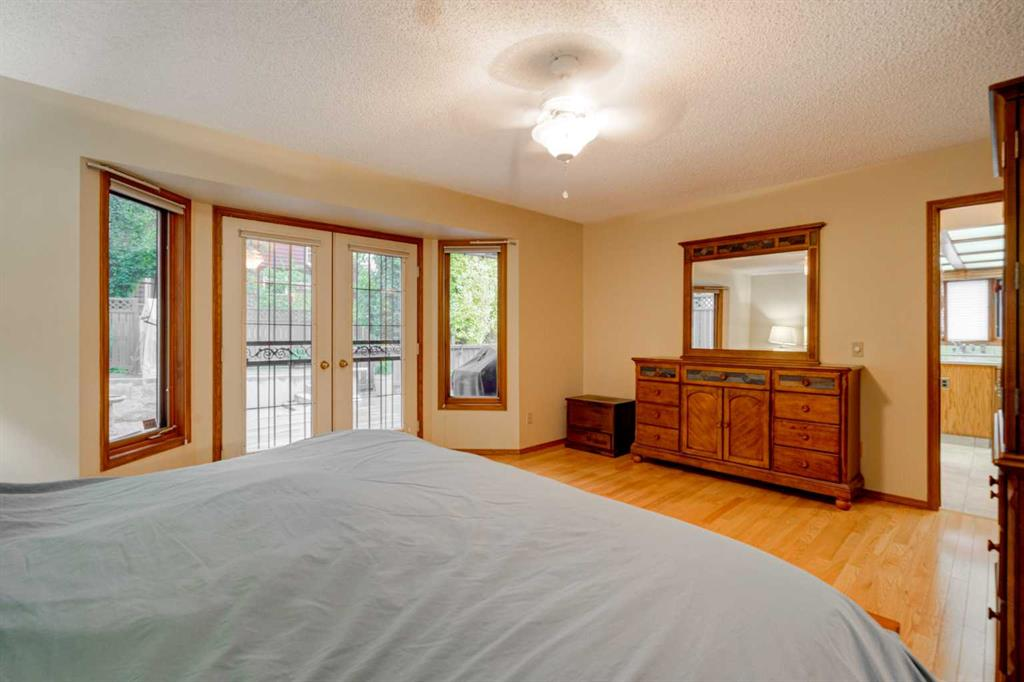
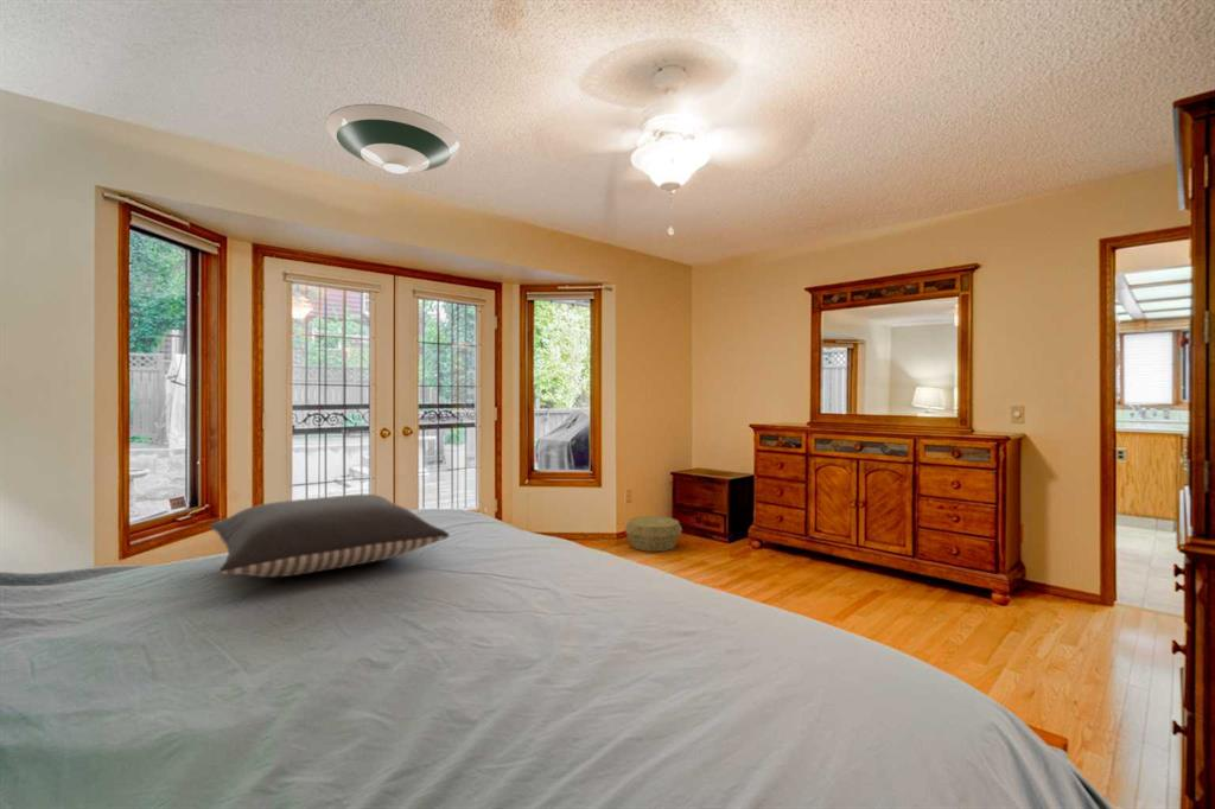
+ basket (653, 533)
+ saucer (395, 153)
+ pillow (326, 530)
